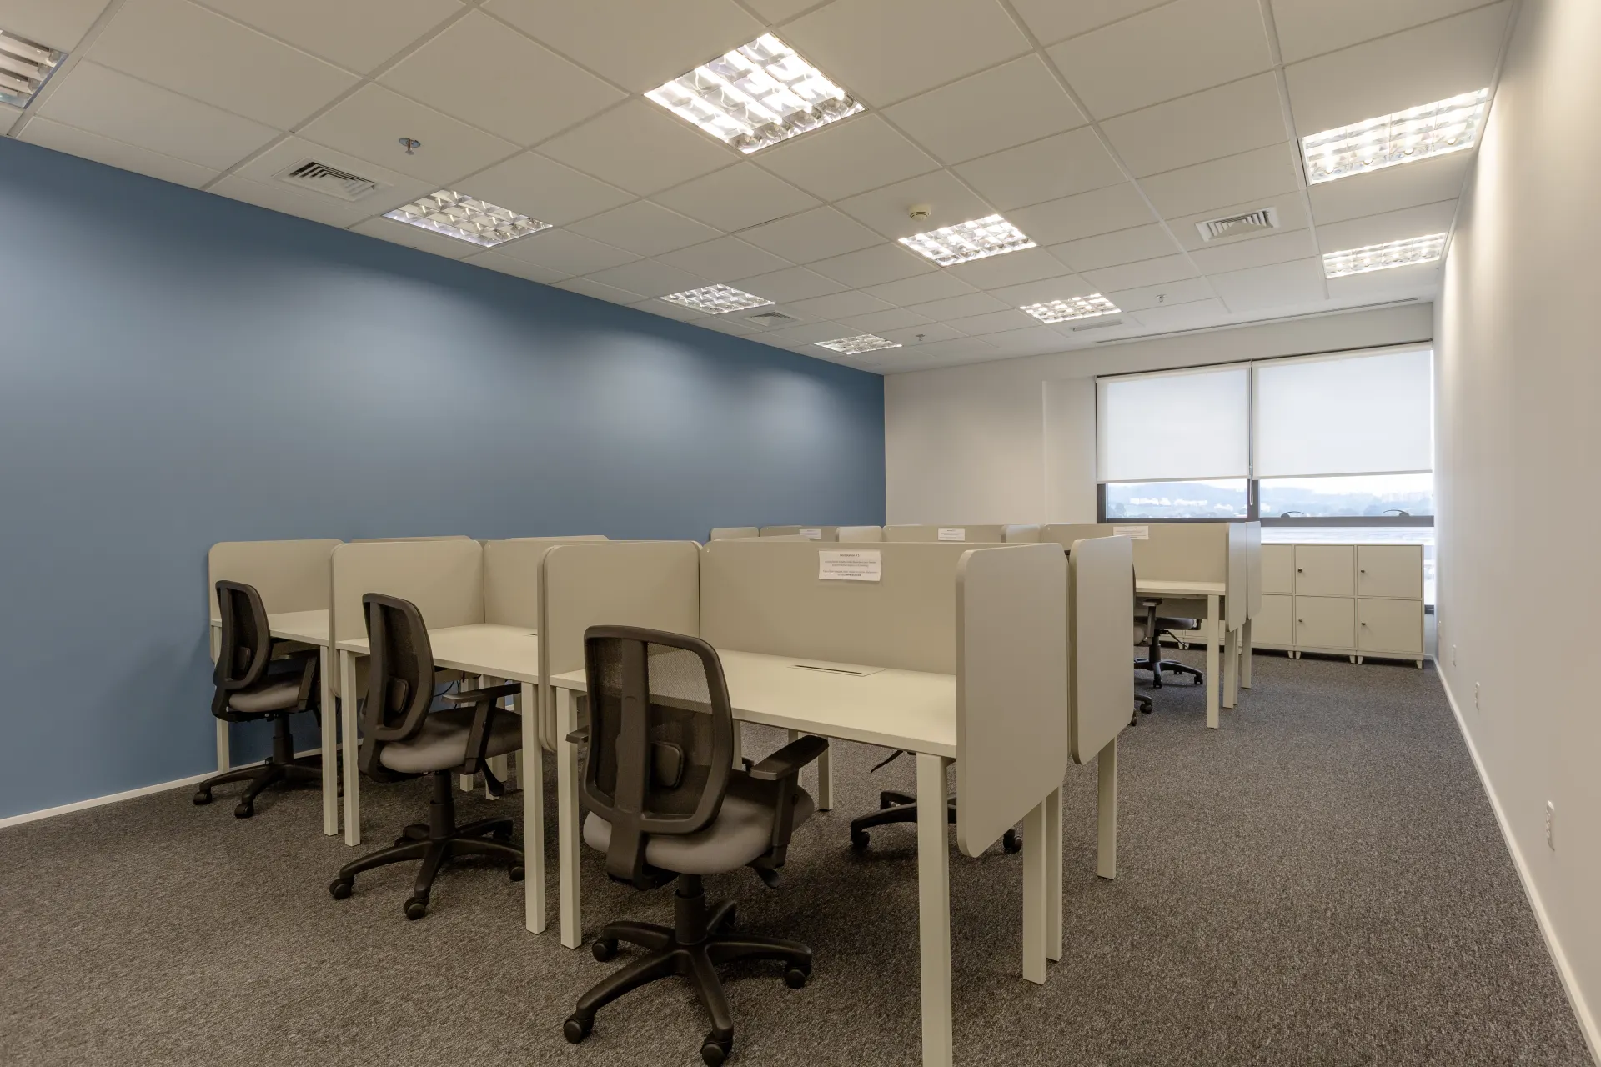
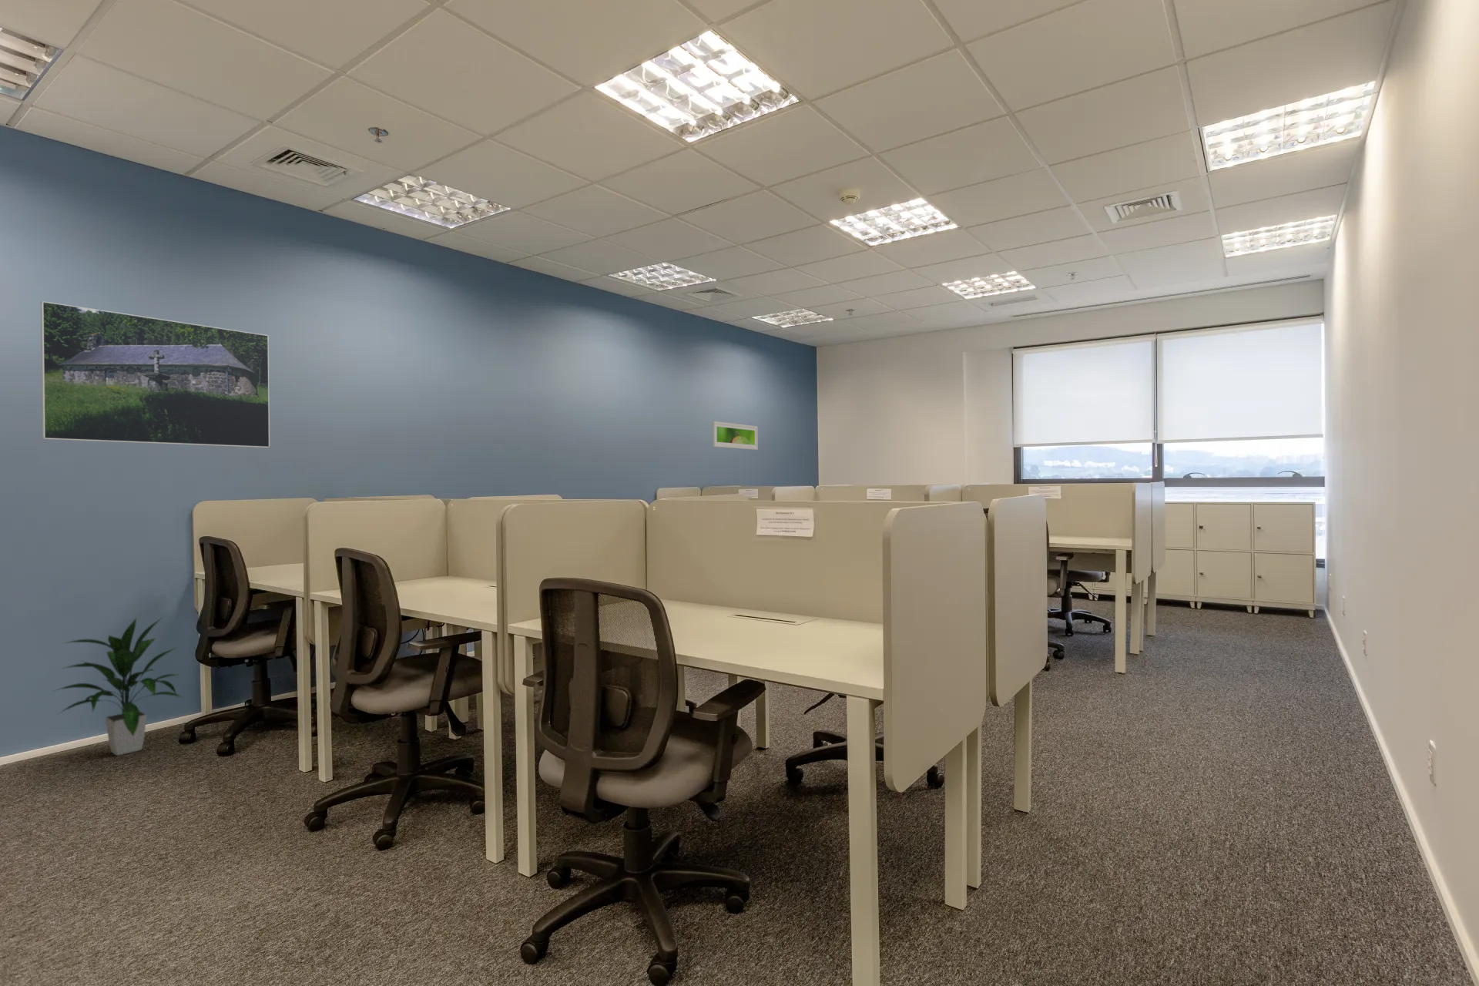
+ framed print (166, 381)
+ indoor plant (123, 686)
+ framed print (735, 436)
